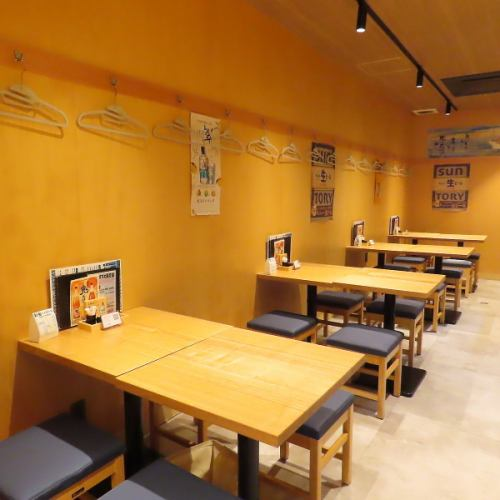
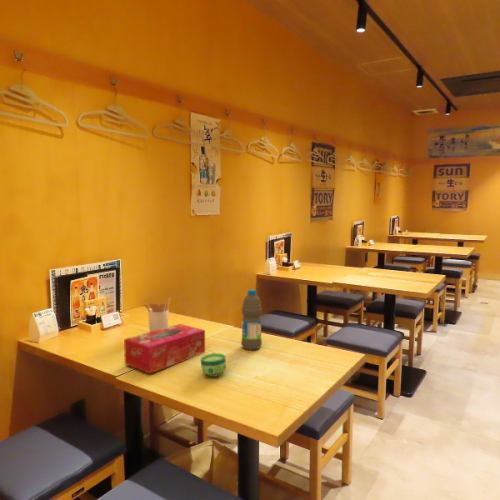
+ utensil holder (158, 317)
+ tissue box (166, 346)
+ water bottle (251, 318)
+ cup (212, 364)
